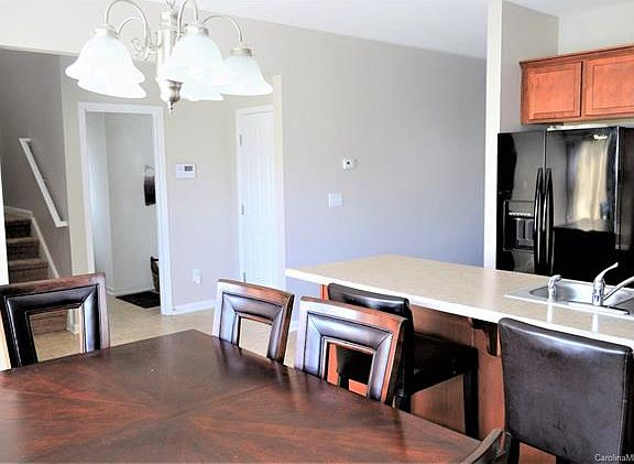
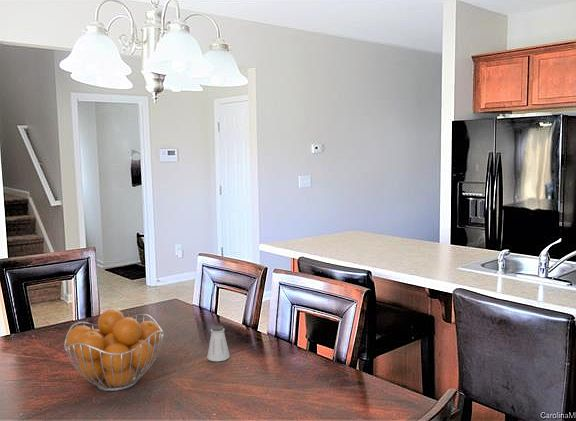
+ saltshaker (218, 342)
+ fruit basket (115, 348)
